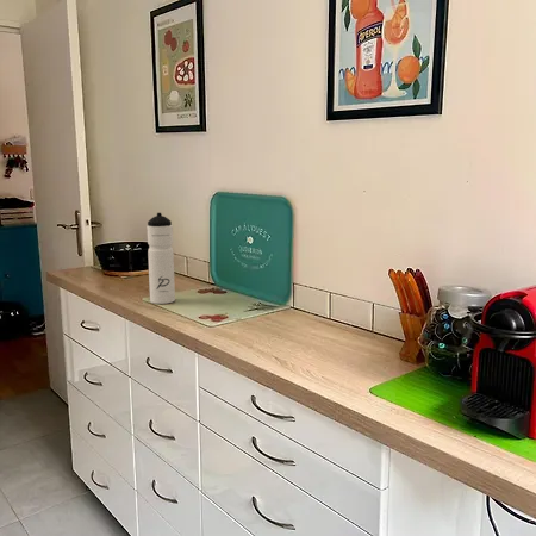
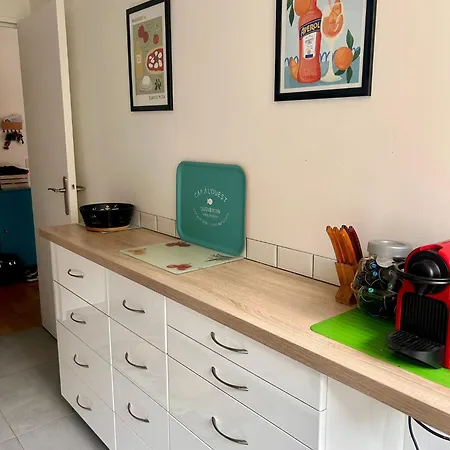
- water bottle (161, 257)
